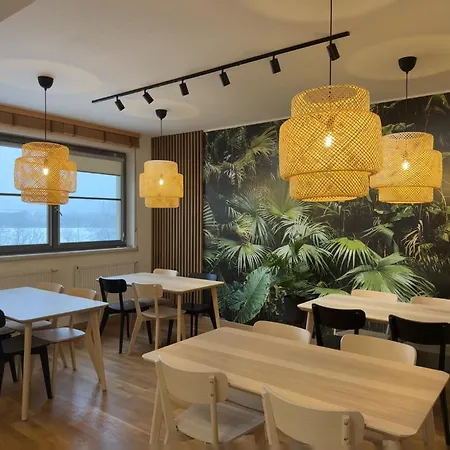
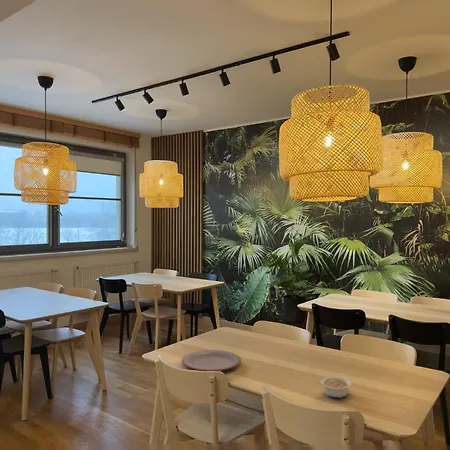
+ legume (335, 387)
+ plate (211, 361)
